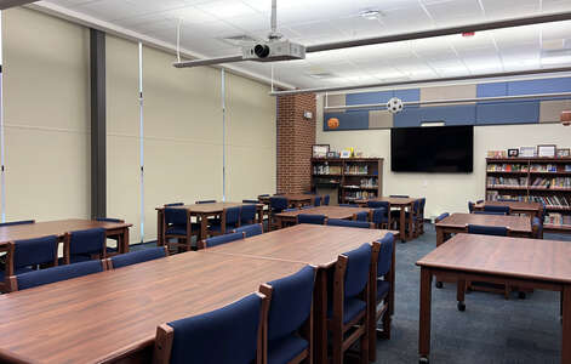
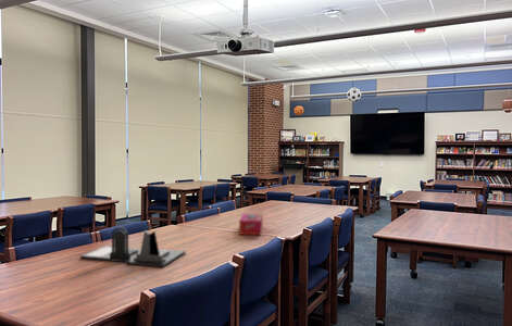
+ tissue box (251, 223)
+ desk organizer (127, 240)
